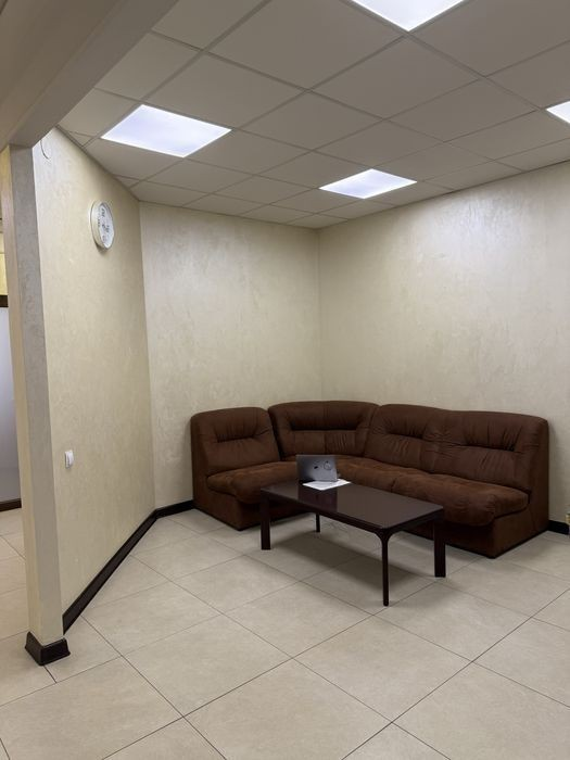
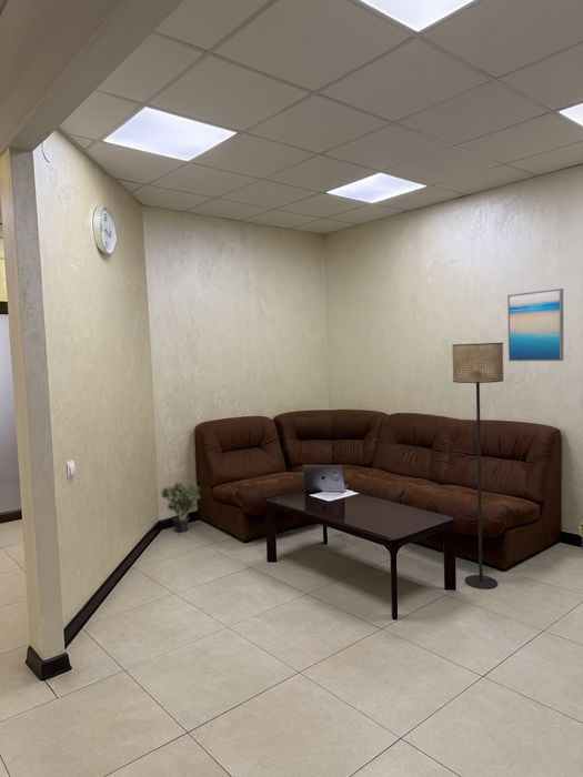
+ wall art (534, 326)
+ floor lamp (479, 464)
+ potted plant (182, 506)
